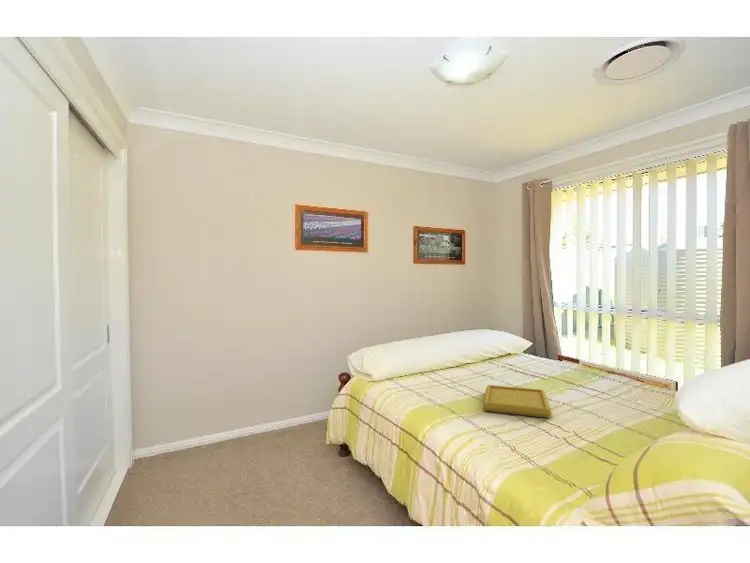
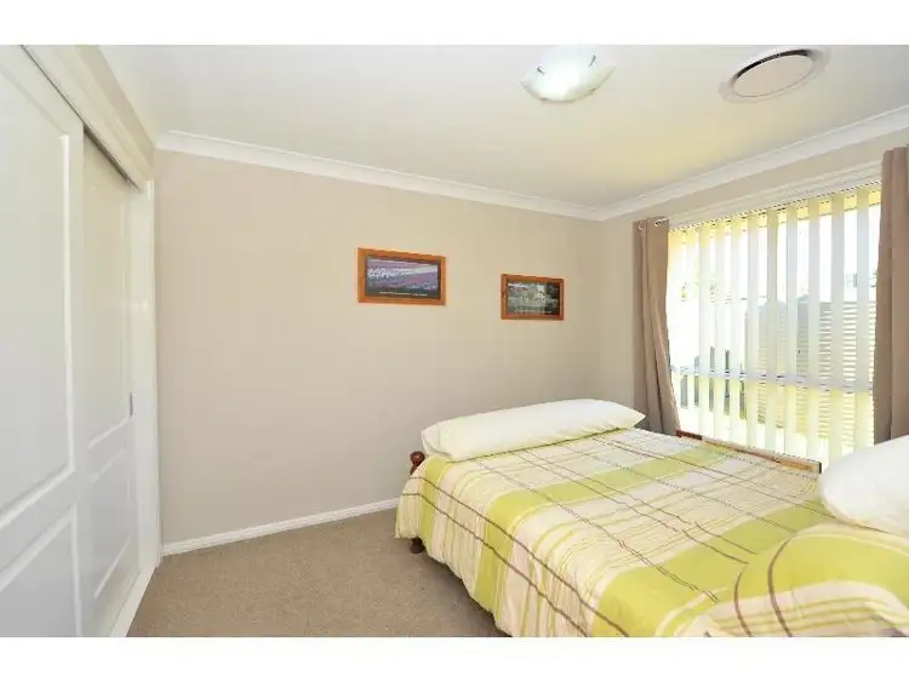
- serving tray (515, 399)
